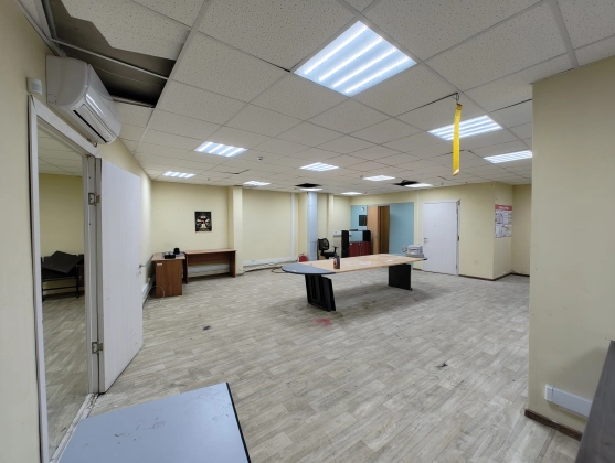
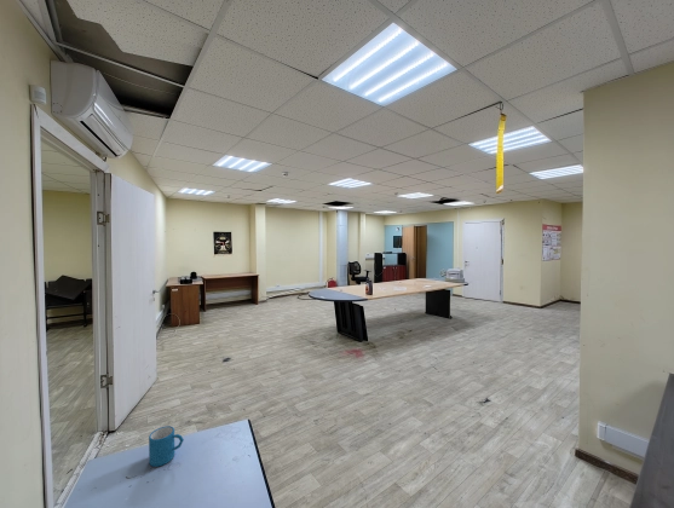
+ mug (167, 445)
